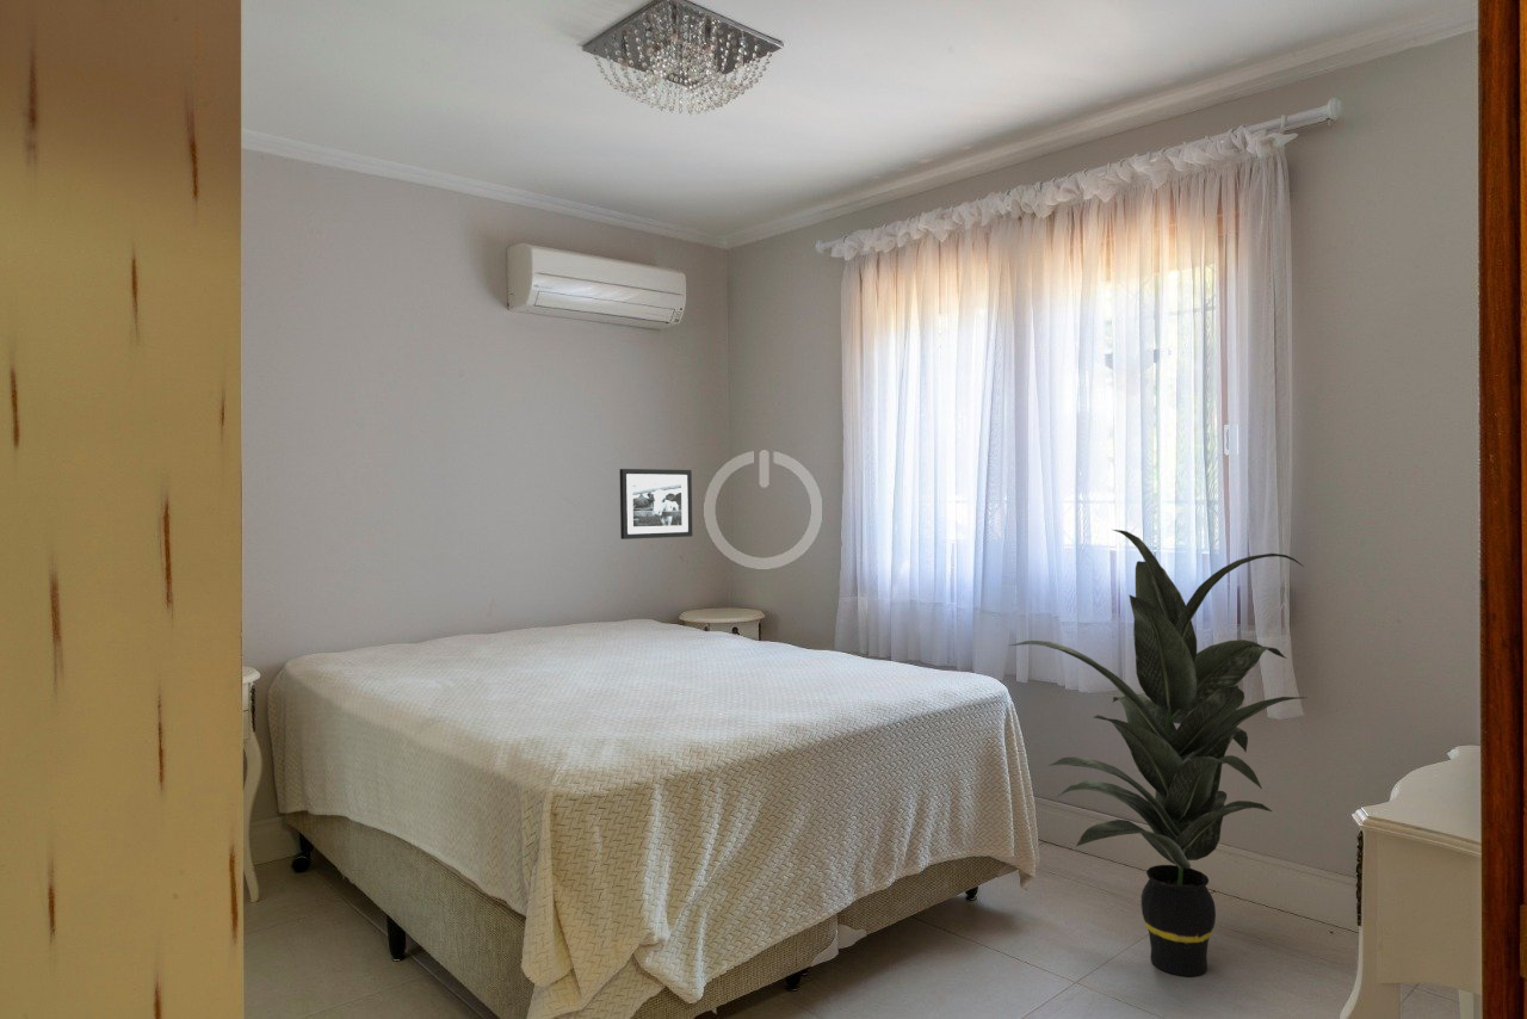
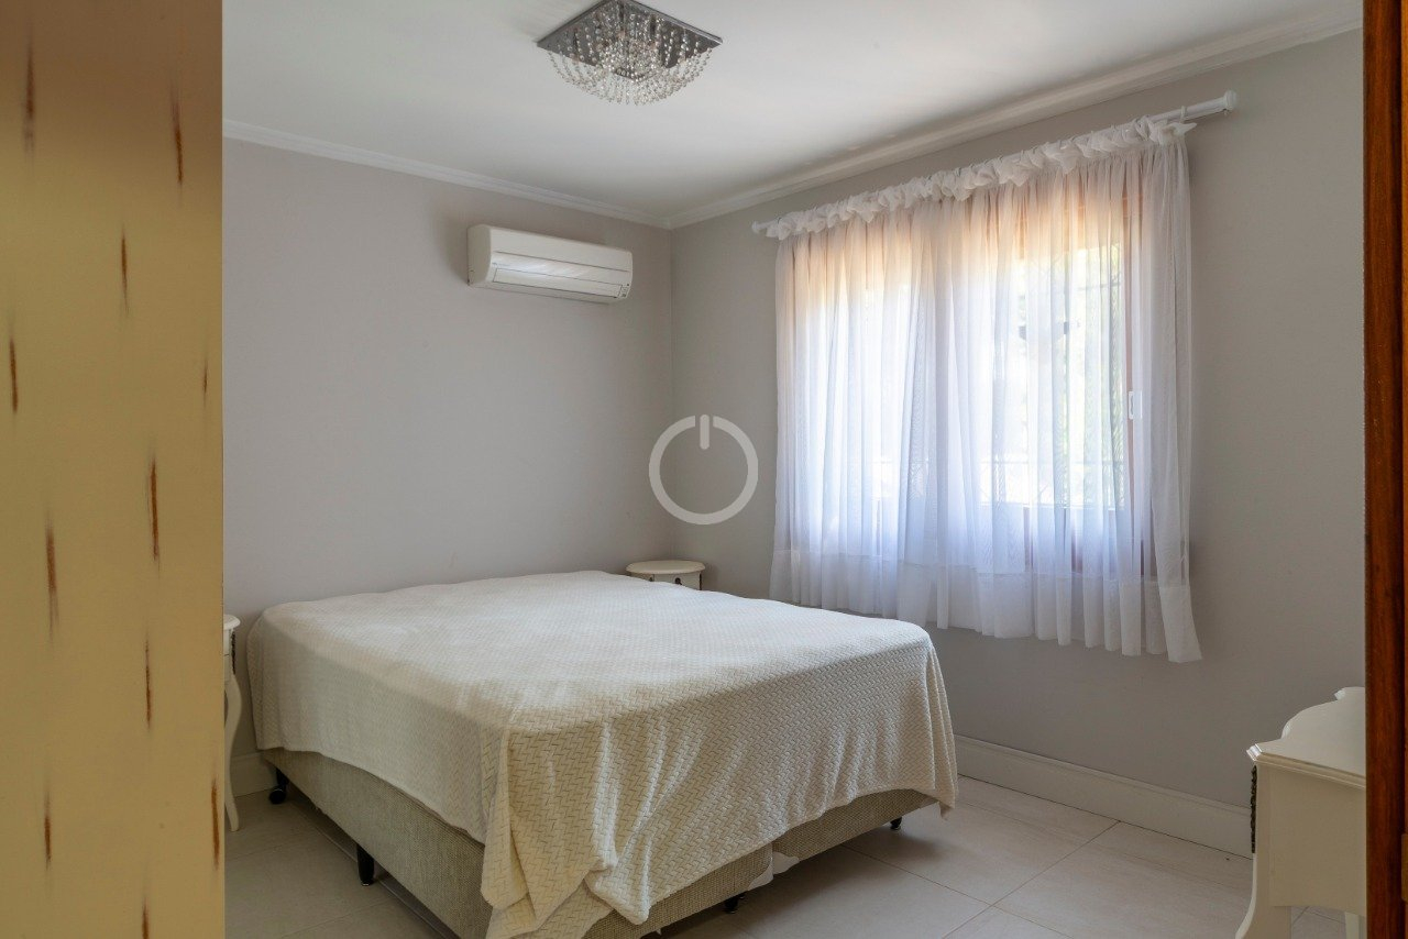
- picture frame (656, 504)
- indoor plant (1164, 742)
